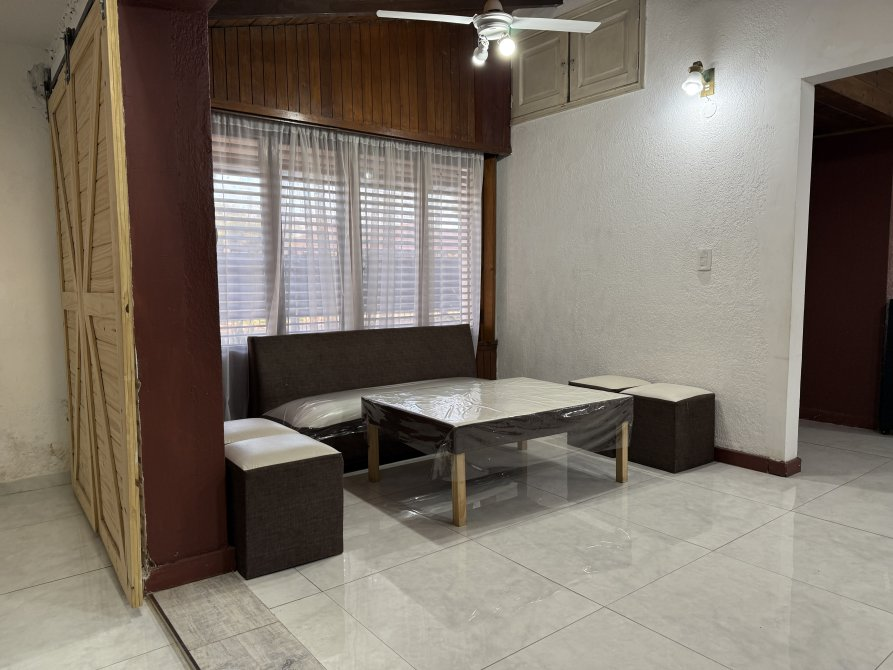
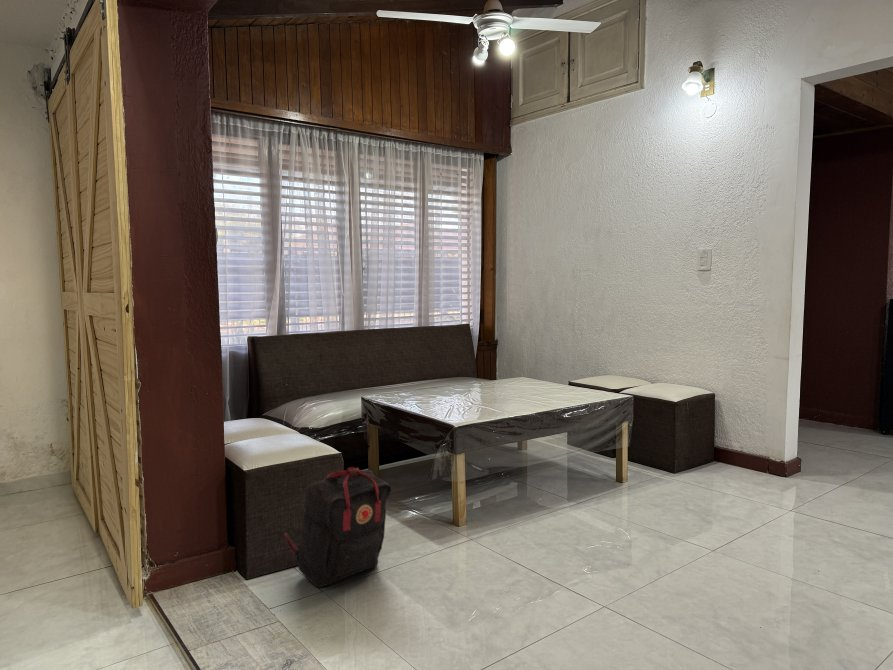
+ backpack (340, 519)
